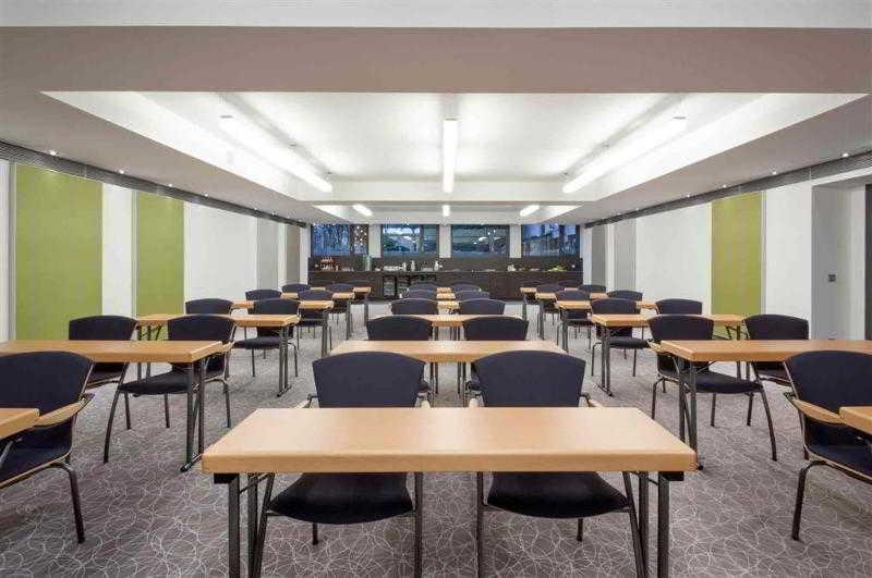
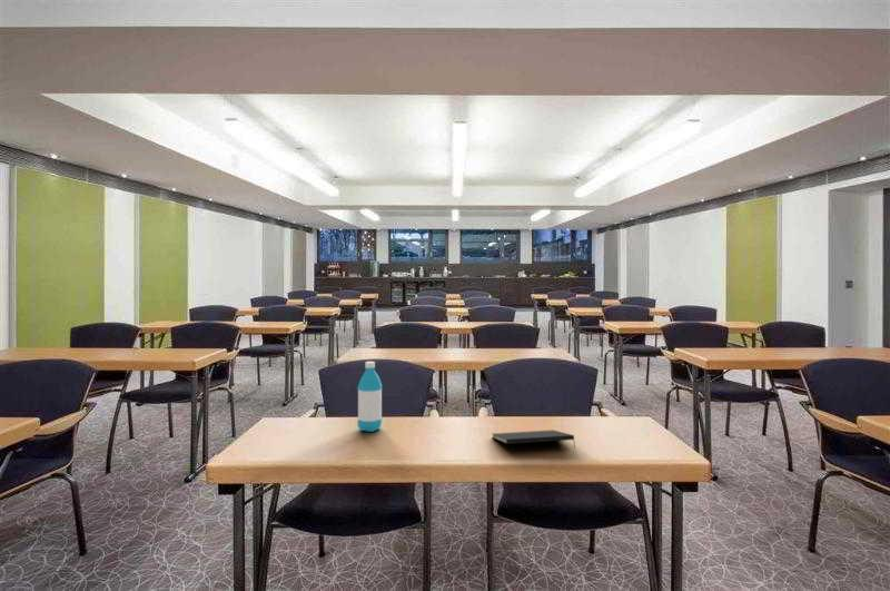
+ water bottle (369, 395)
+ notepad (531, 436)
